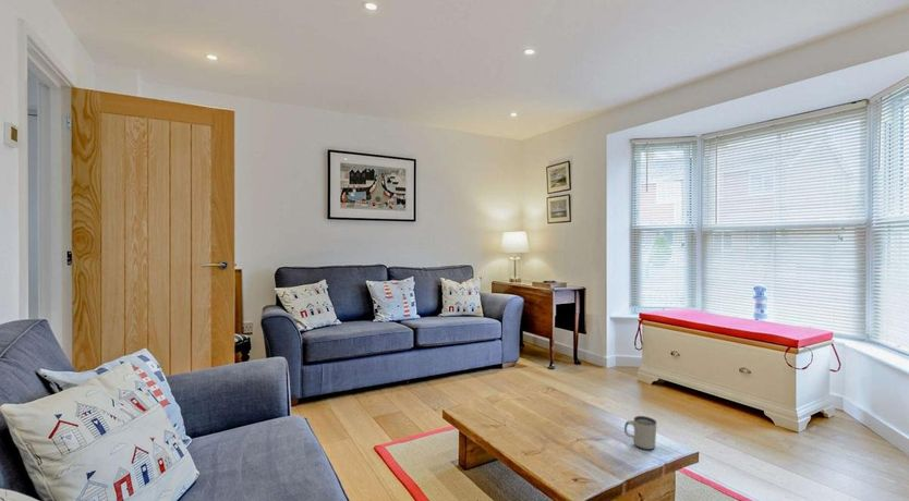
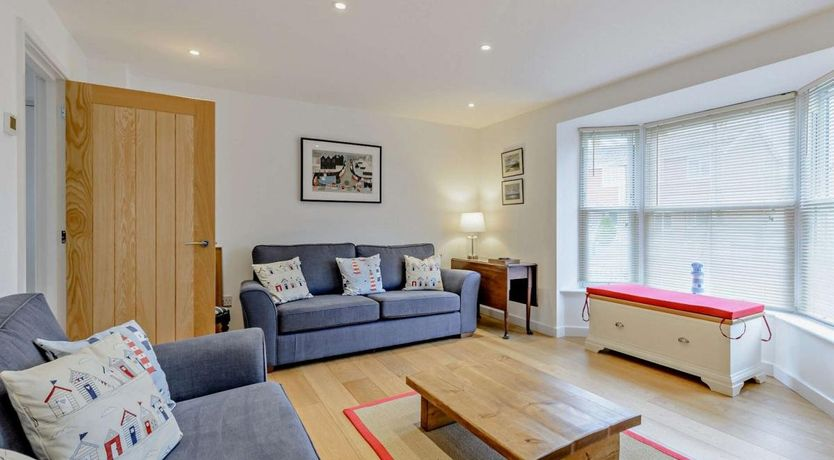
- mug (640, 431)
